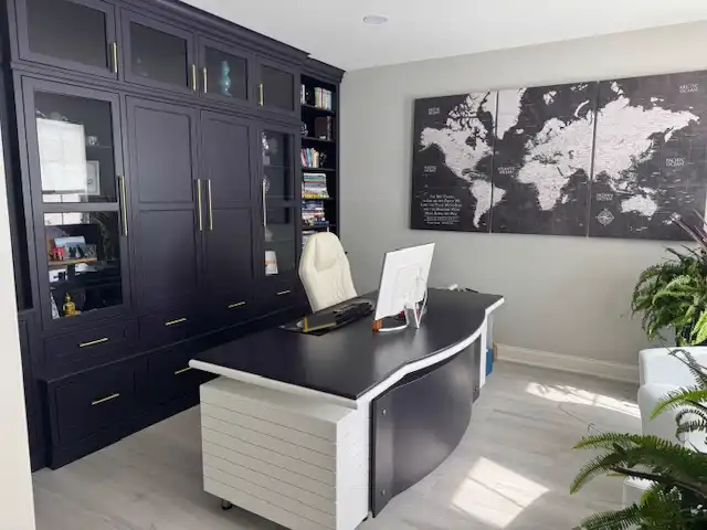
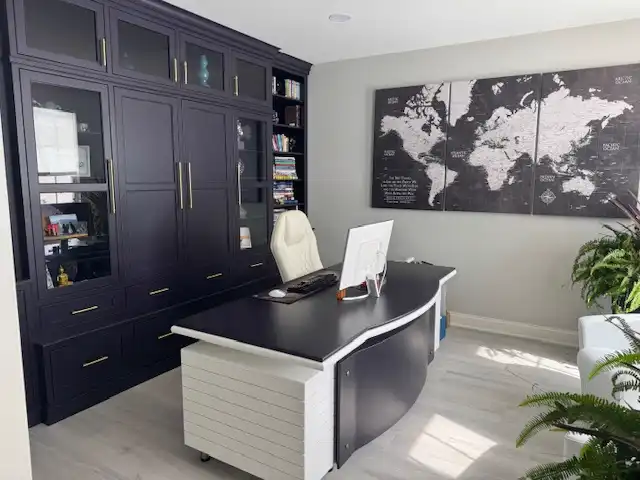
- notepad (318, 321)
